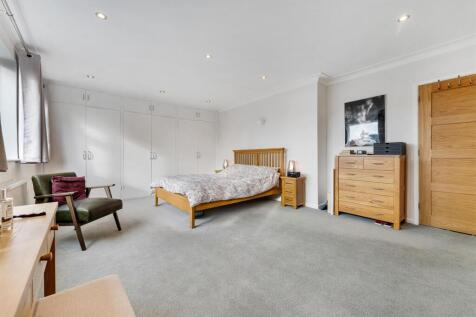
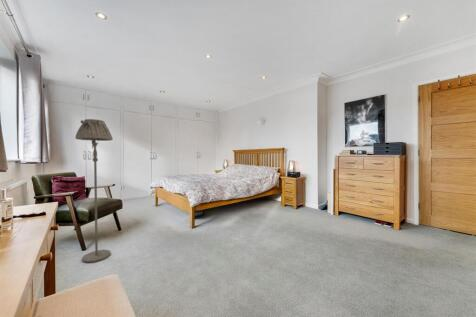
+ floor lamp (95, 188)
